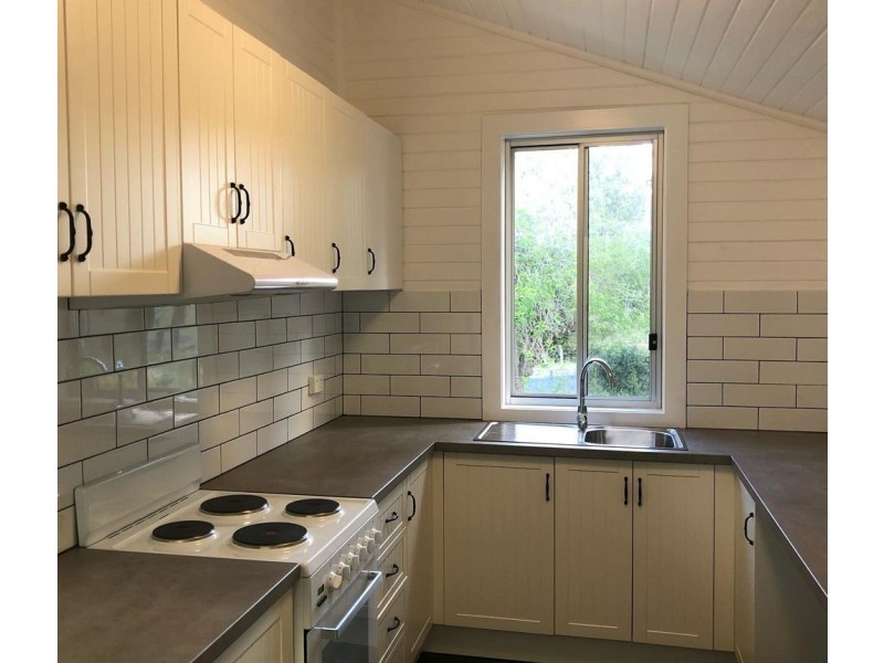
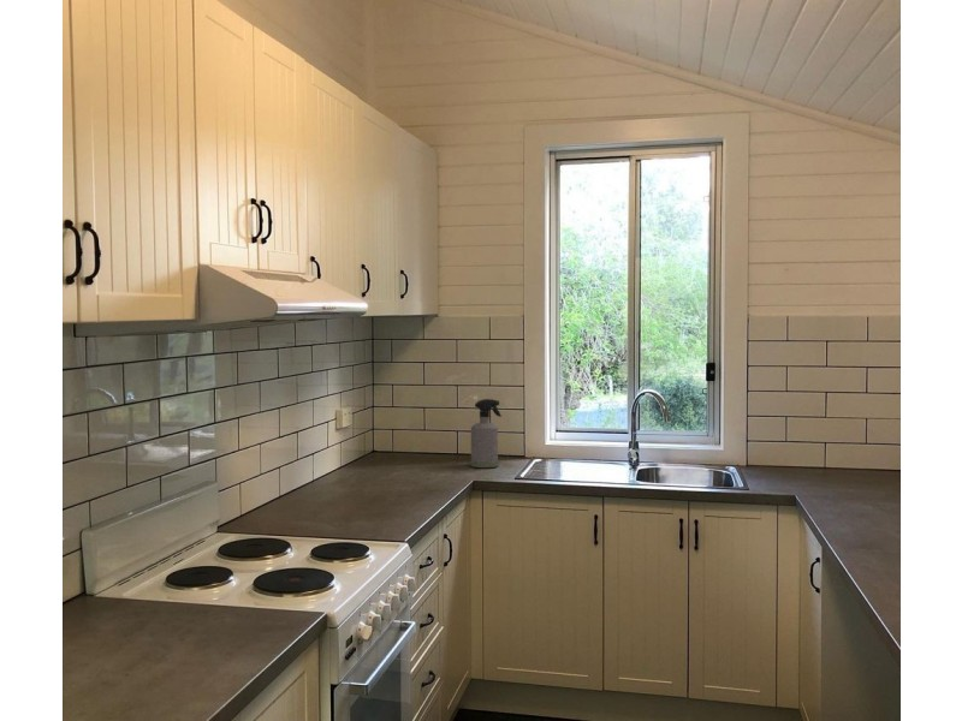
+ spray bottle (486, 431)
